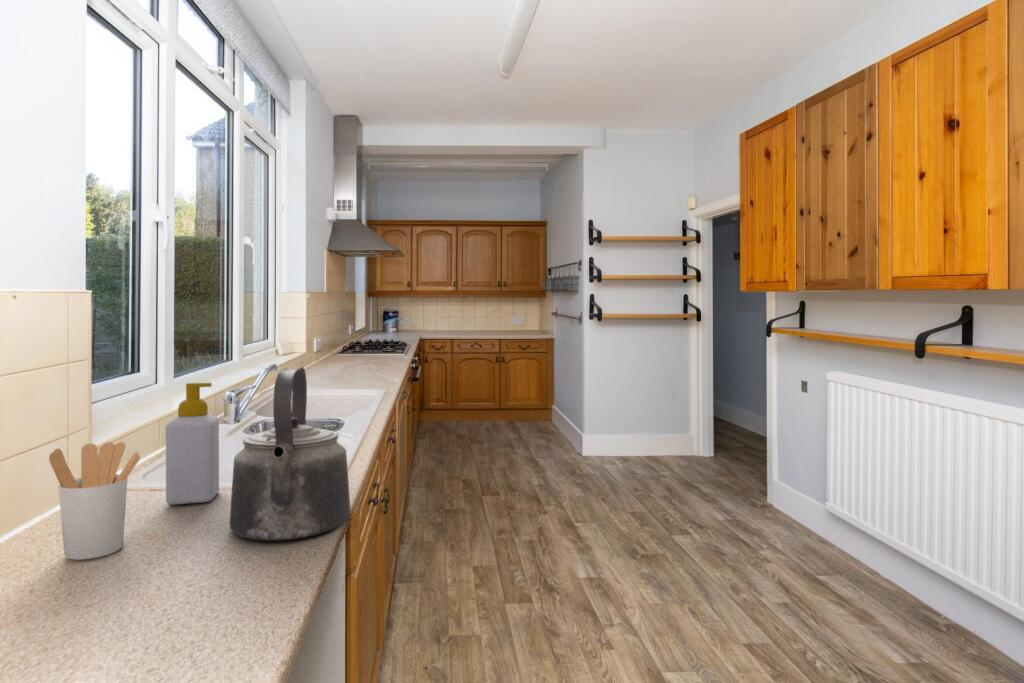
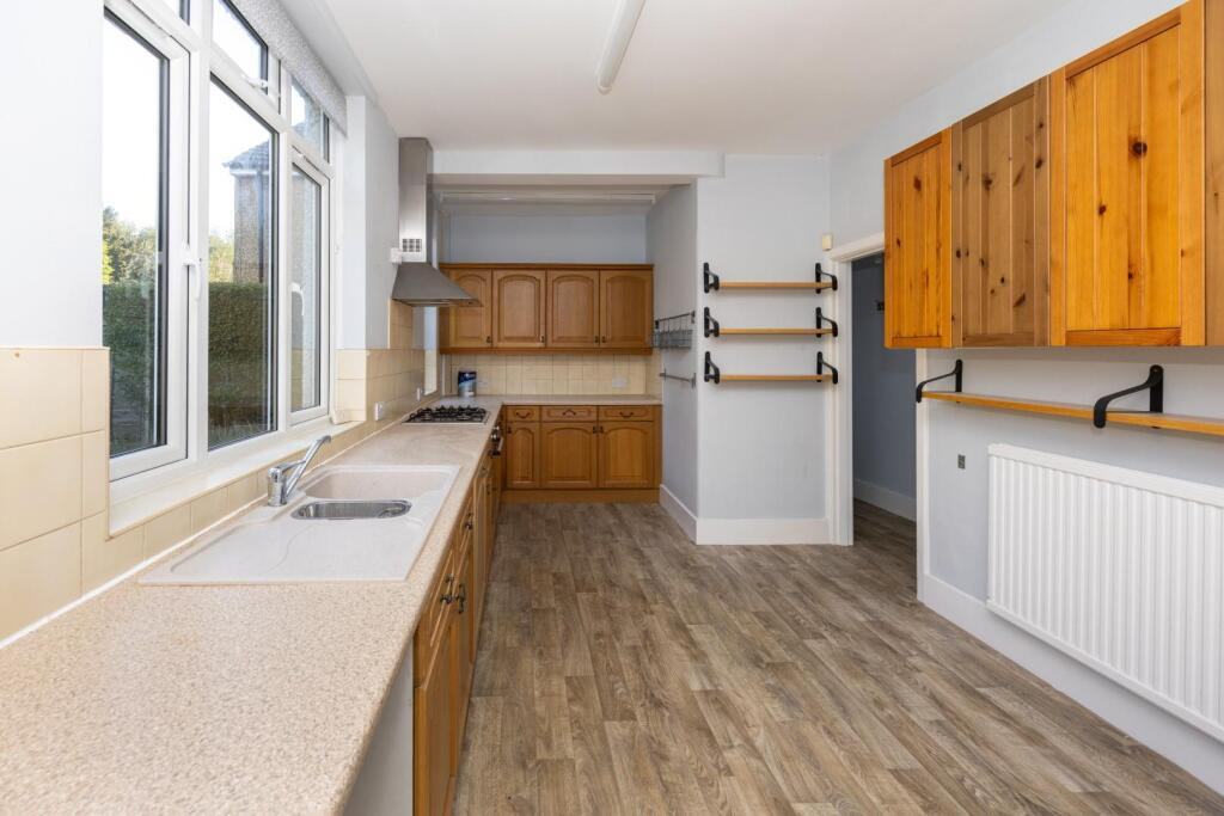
- utensil holder (97, 495)
- kettle (290, 447)
- soap bottle (193, 441)
